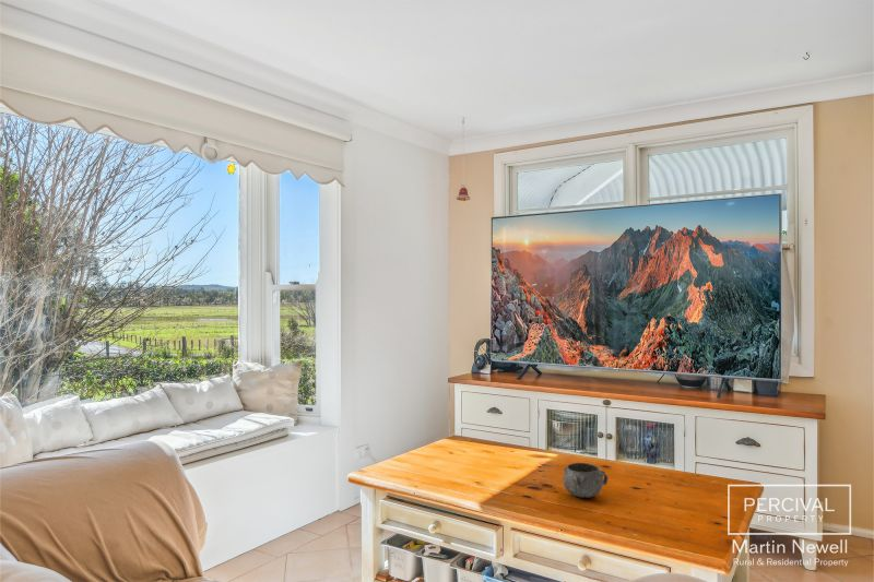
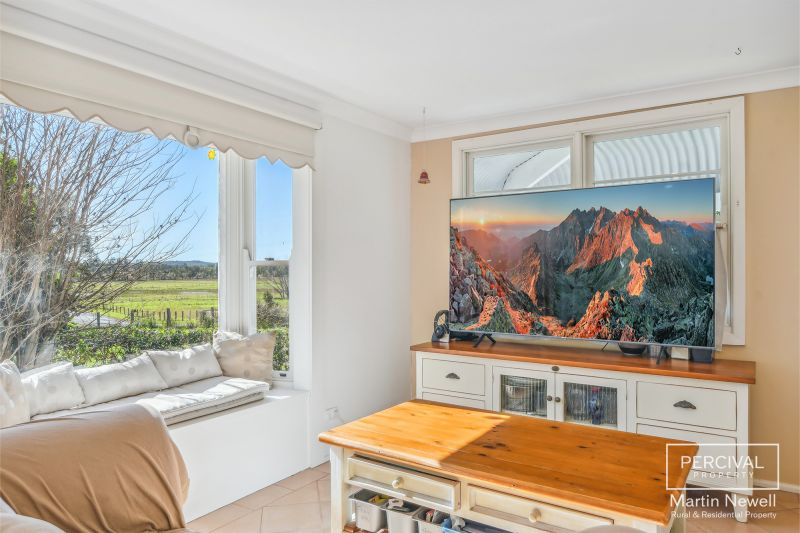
- decorative bowl (584, 482)
